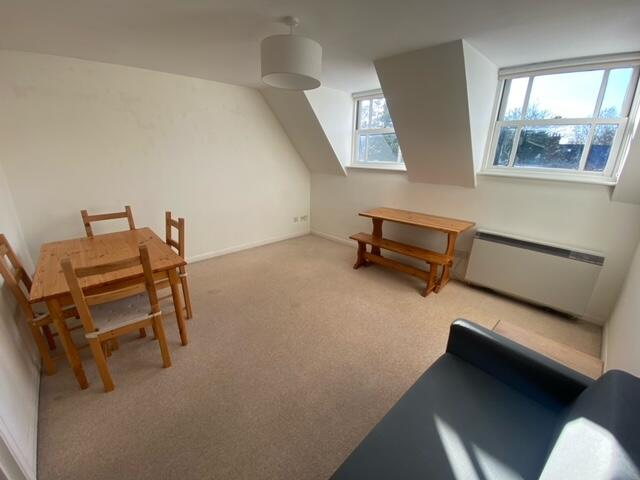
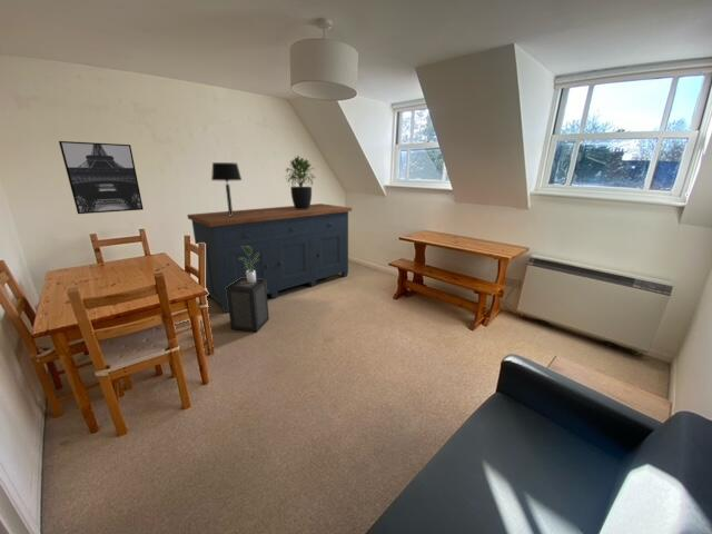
+ table lamp (227, 189)
+ sideboard (280, 249)
+ wall art (105, 178)
+ potted plant (299, 182)
+ speaker (248, 304)
+ potted plant (251, 263)
